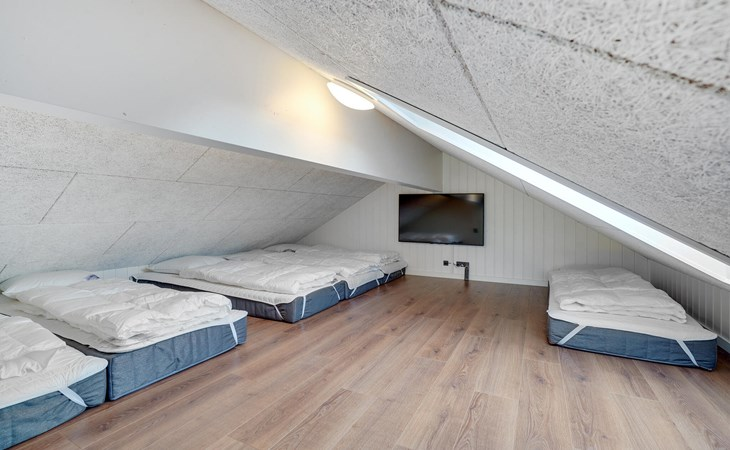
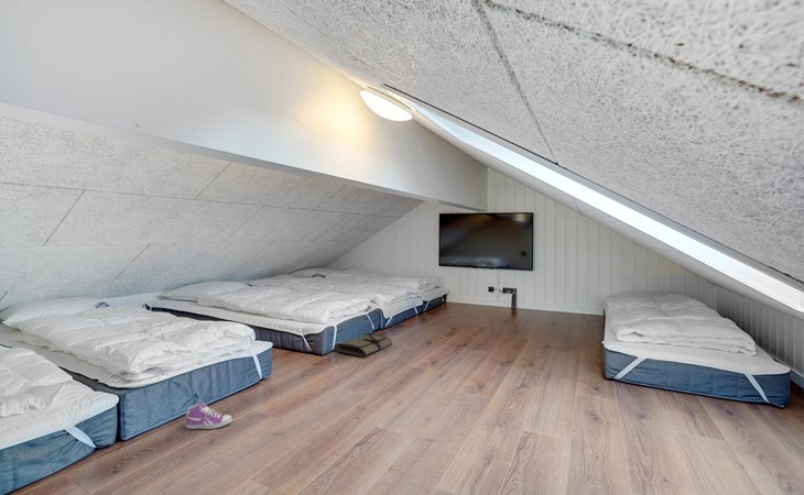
+ tool roll (363, 340)
+ sneaker (208, 414)
